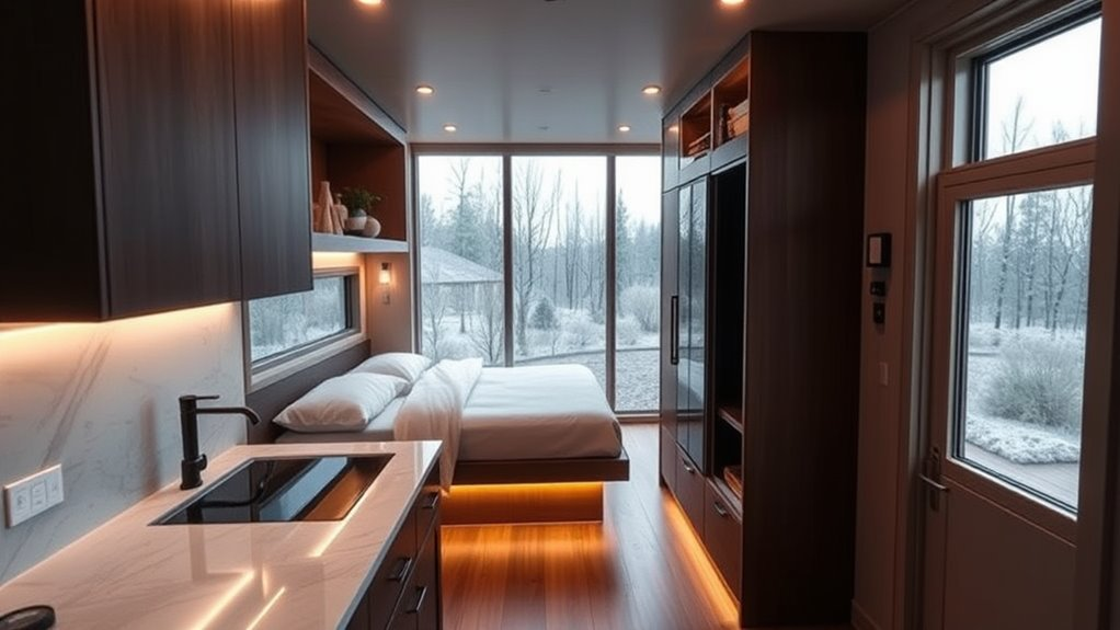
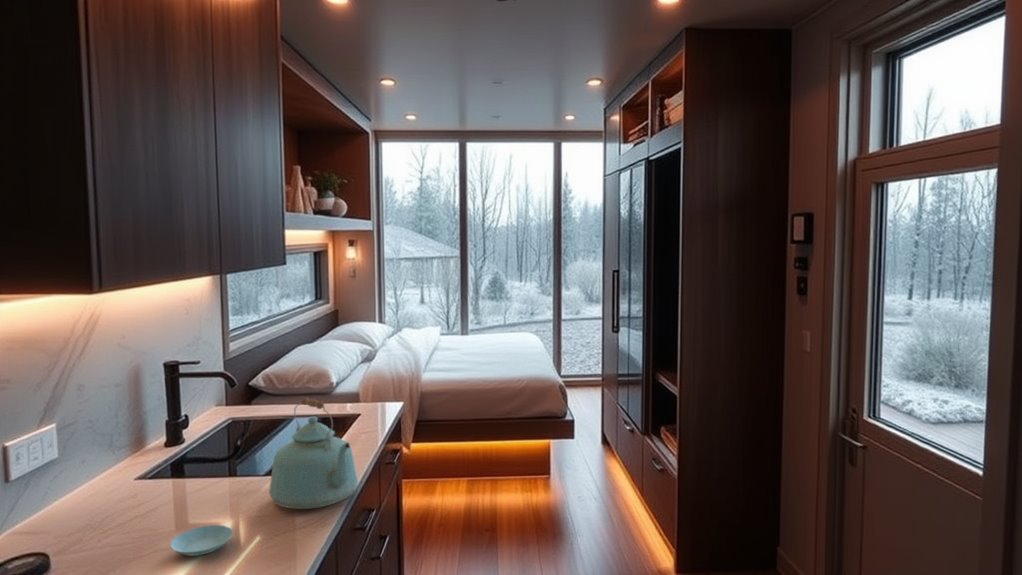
+ kettle (318, 449)
+ saucer (202, 542)
